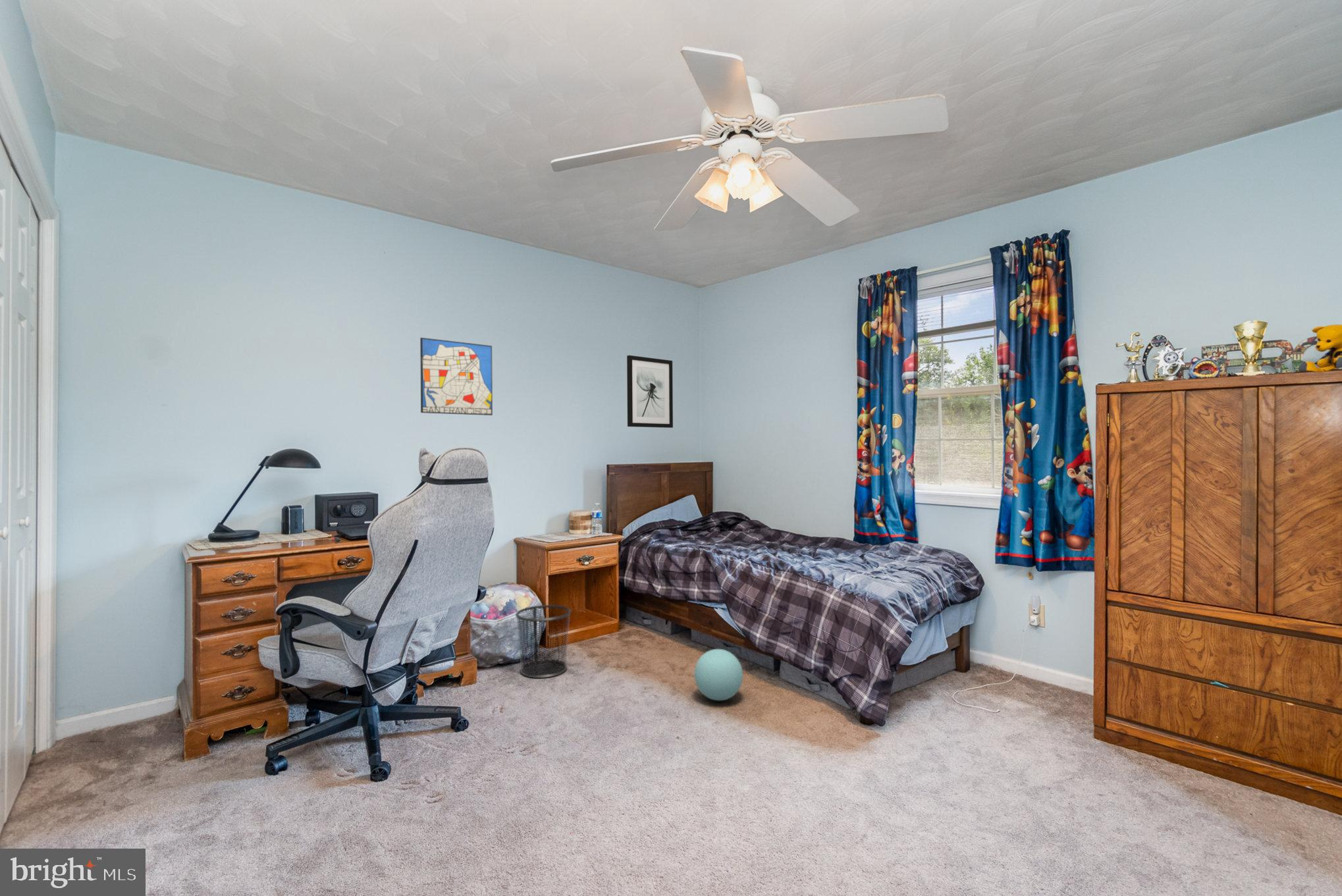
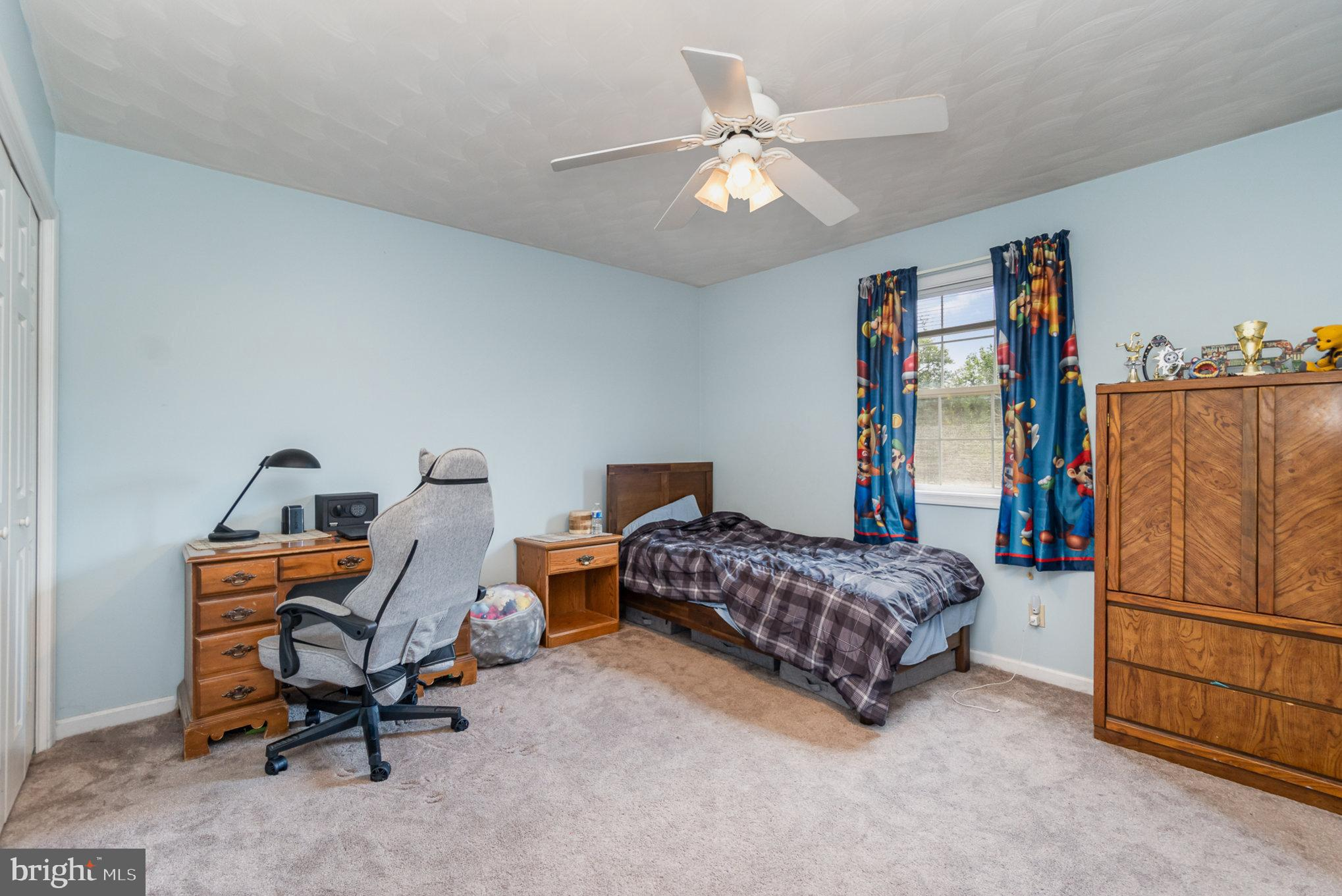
- wall art (458, 378)
- waste bin (543, 641)
- wall art (651, 392)
- ball (718, 674)
